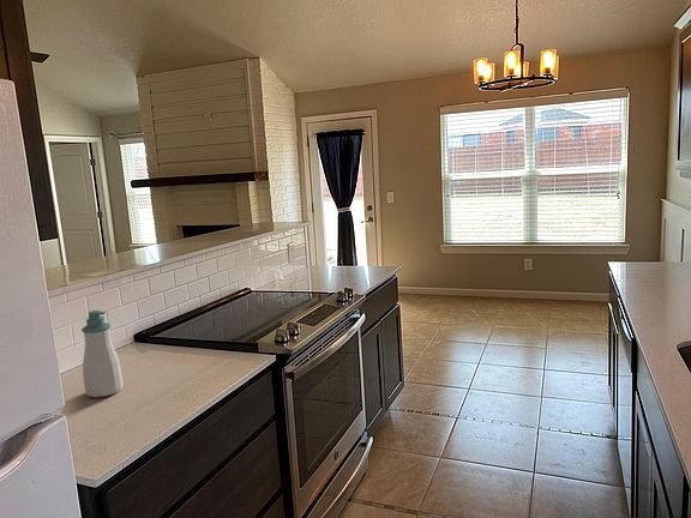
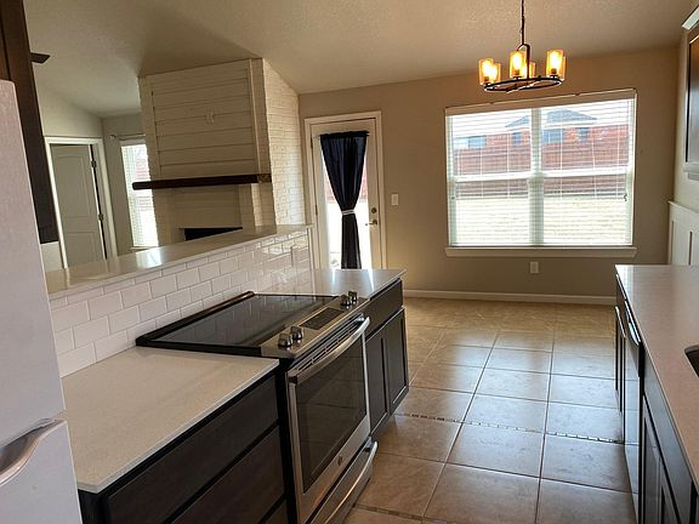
- soap bottle (98, 351)
